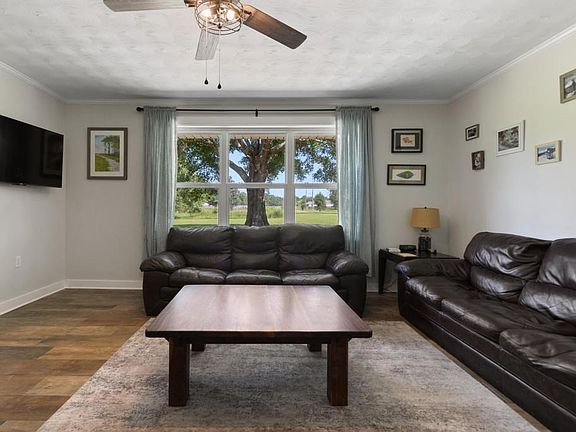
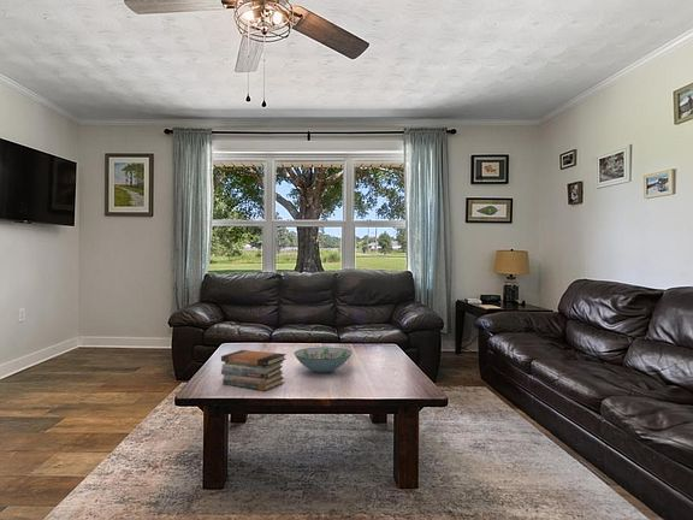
+ book stack (253, 368)
+ decorative bowl (322, 361)
